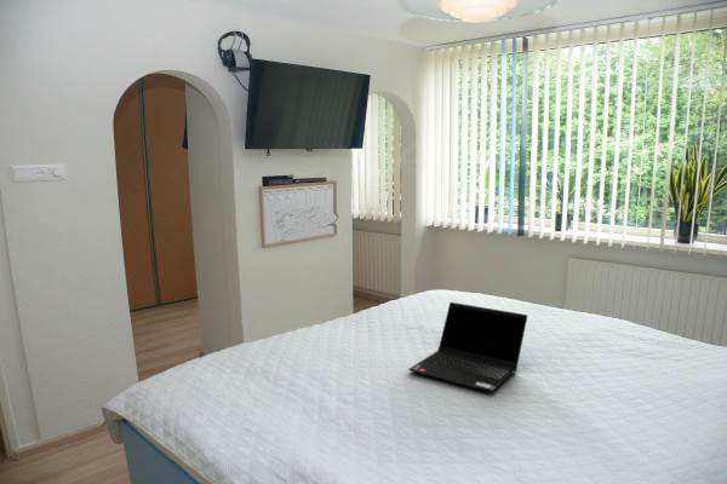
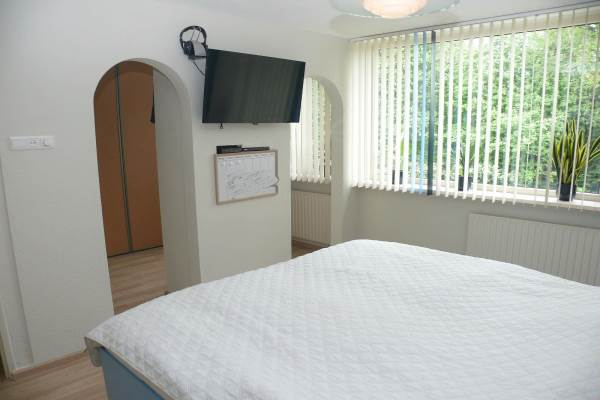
- laptop computer (468, 342)
